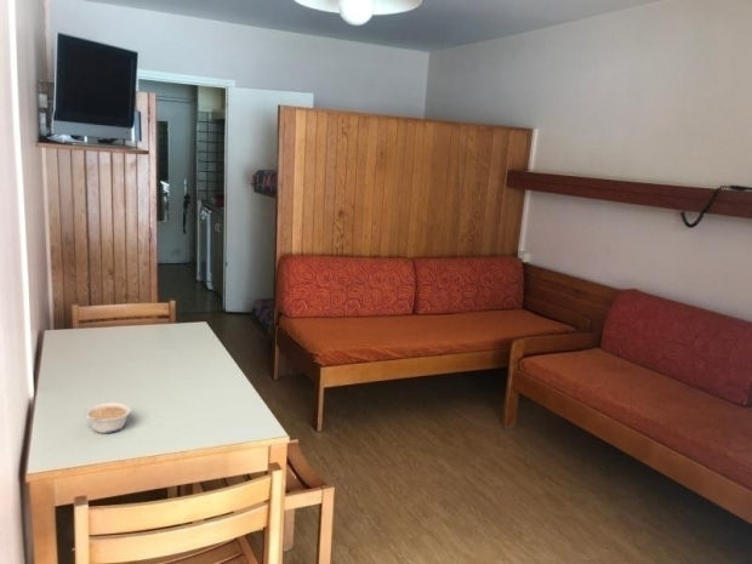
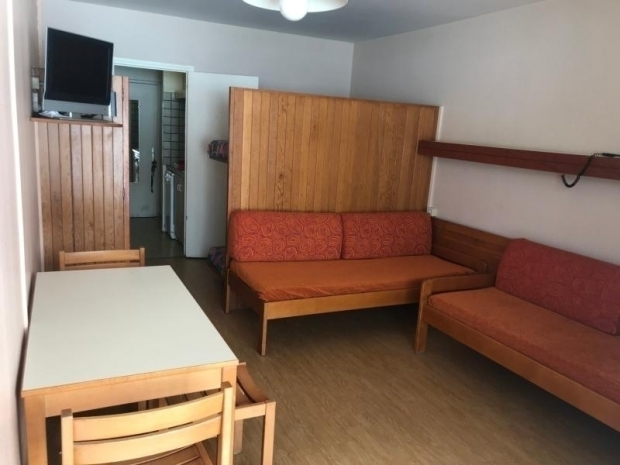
- legume (108, 417)
